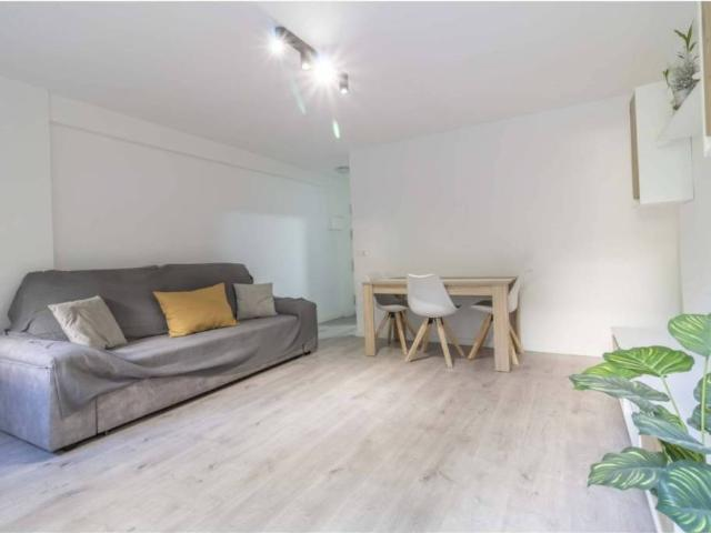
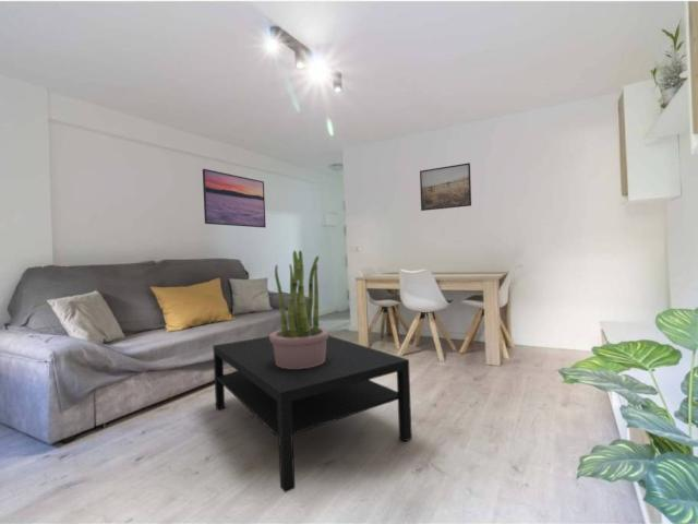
+ potted plant (299, 305)
+ coffee table (301, 386)
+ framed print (444, 188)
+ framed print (237, 200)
